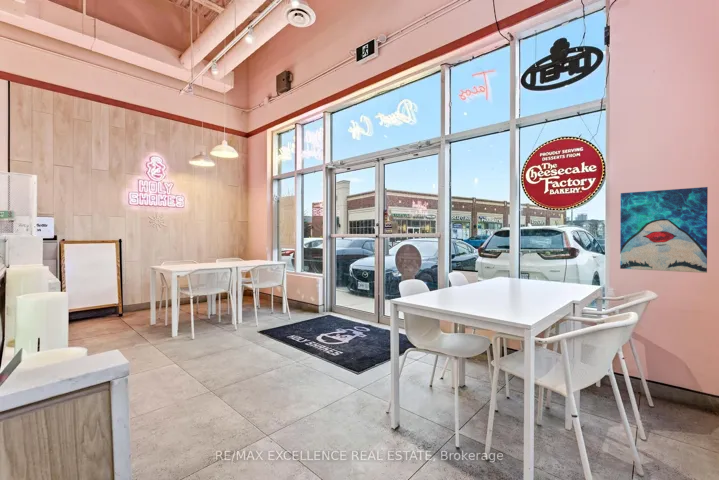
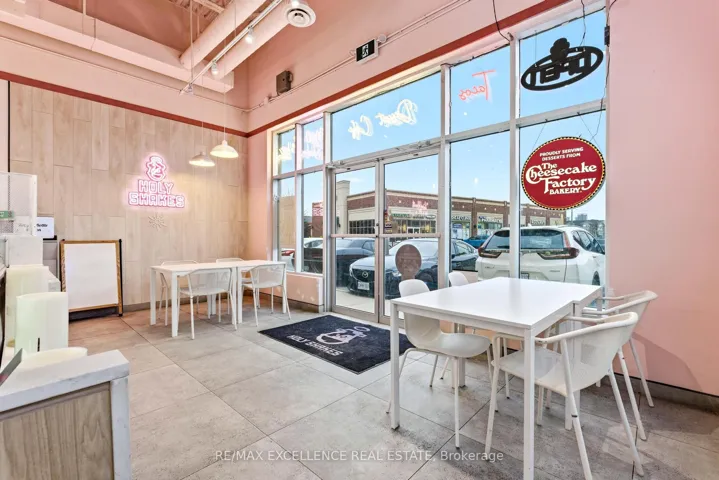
- wall art (661, 230)
